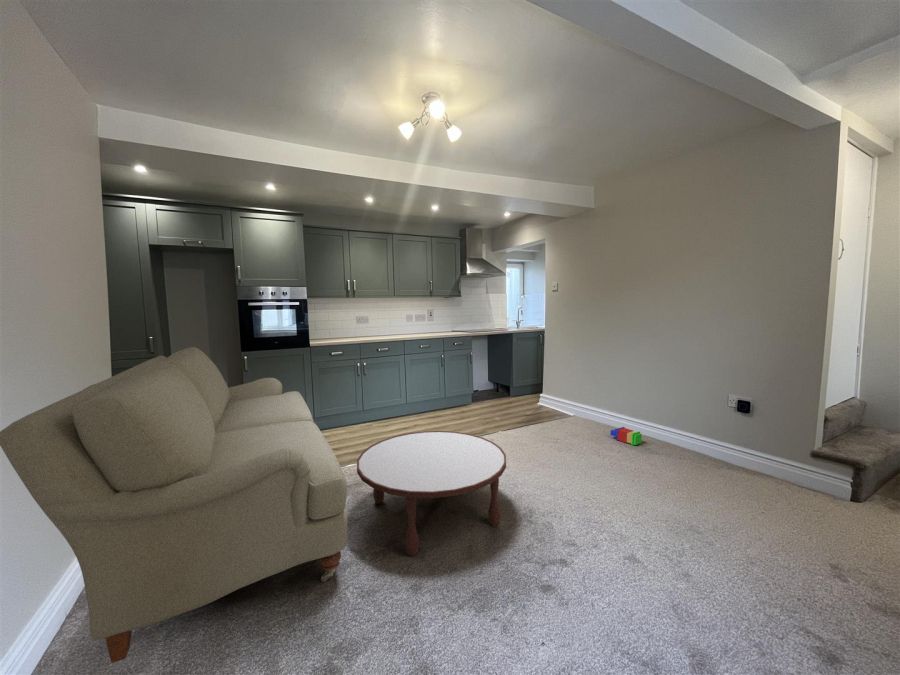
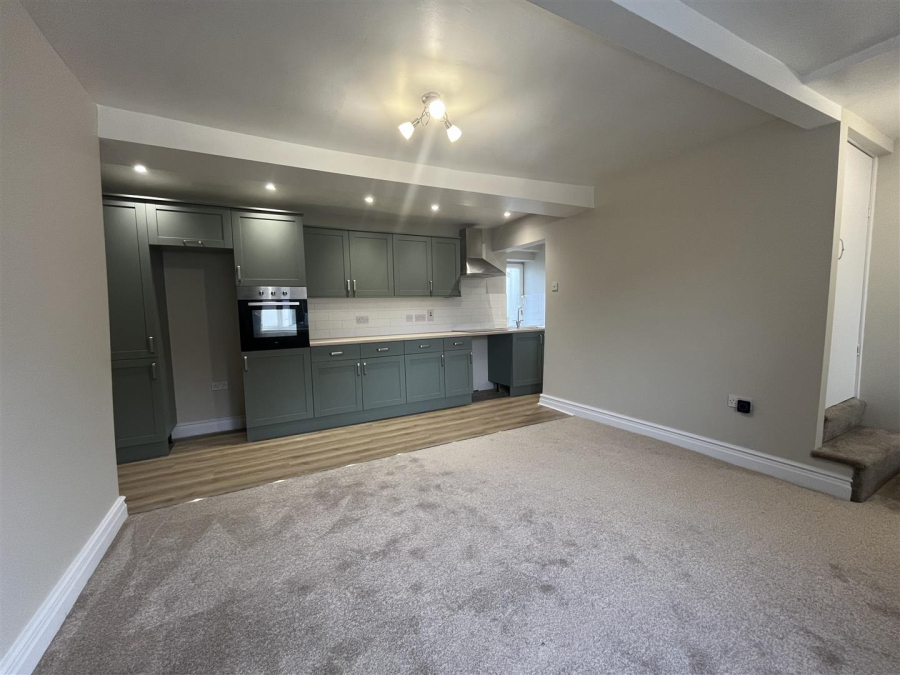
- stacking toy (625, 435)
- sofa (227, 435)
- coffee table (433, 483)
